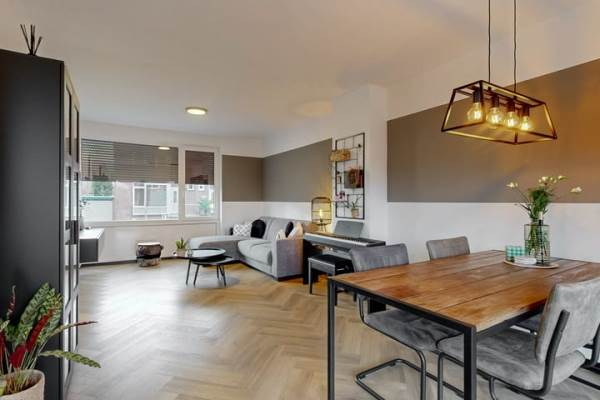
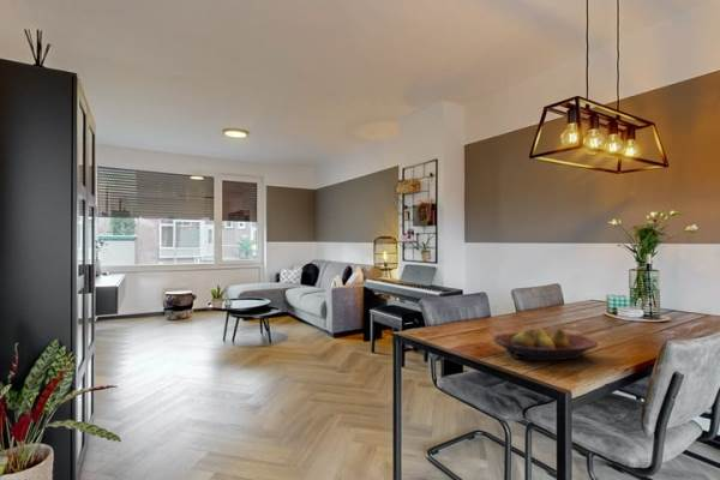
+ fruit bowl (544, 341)
